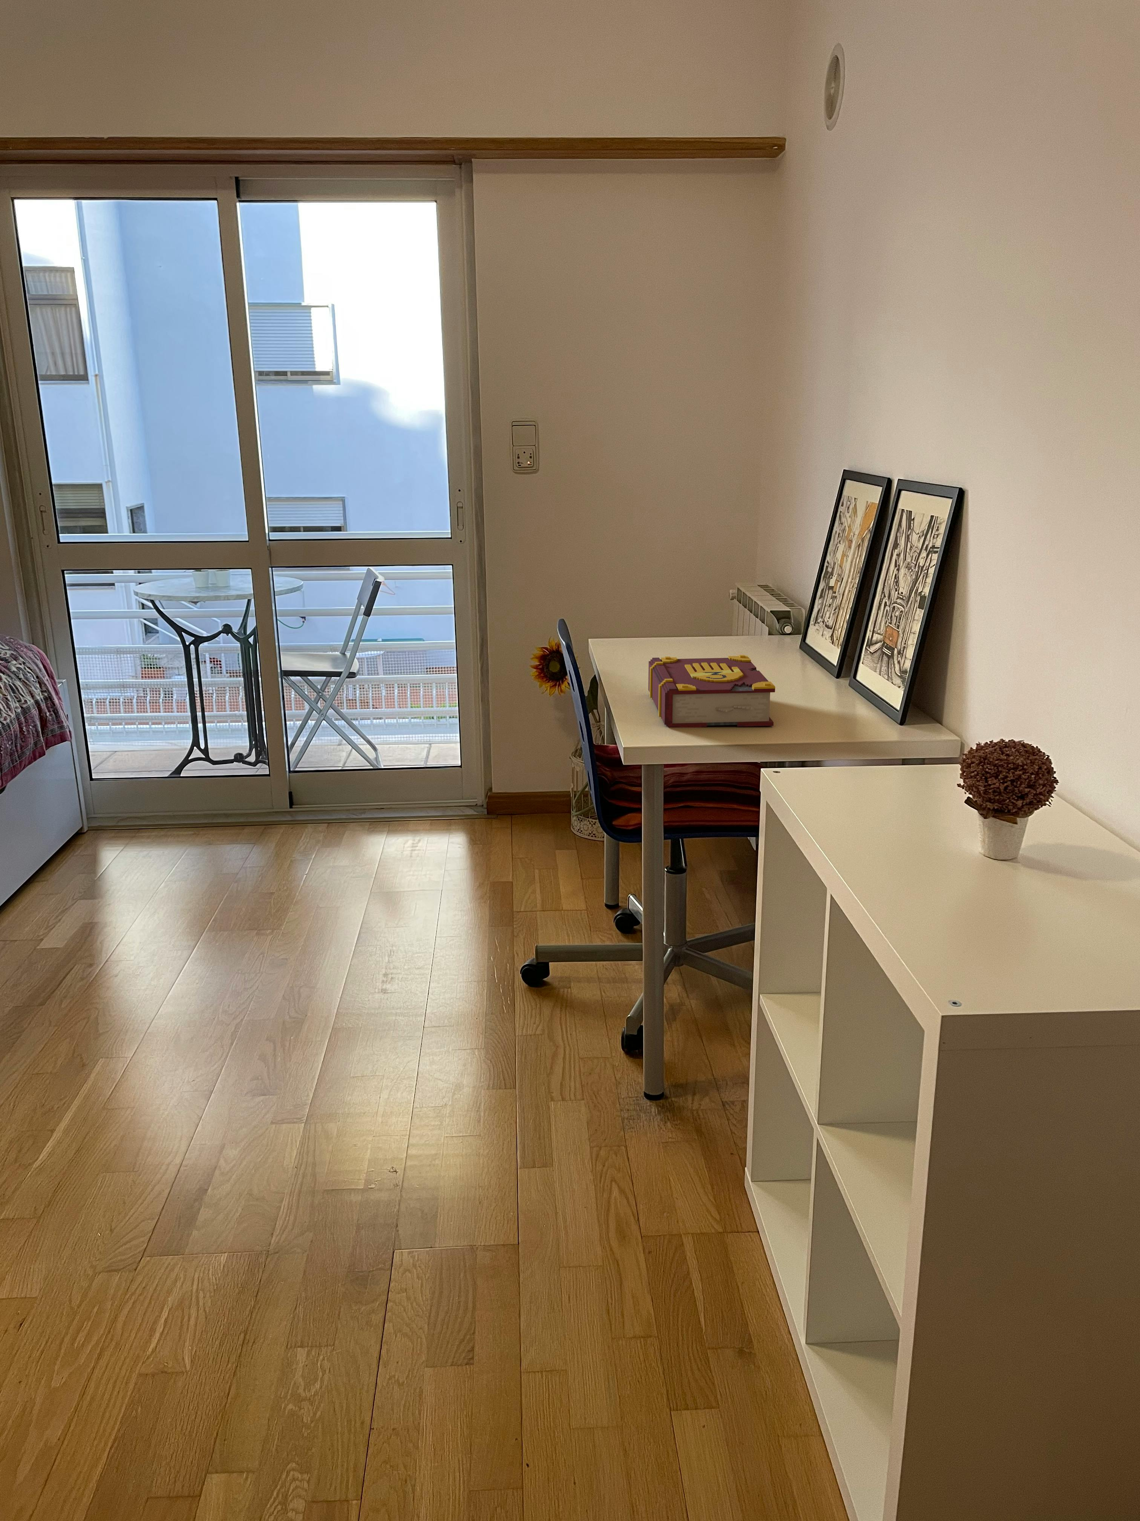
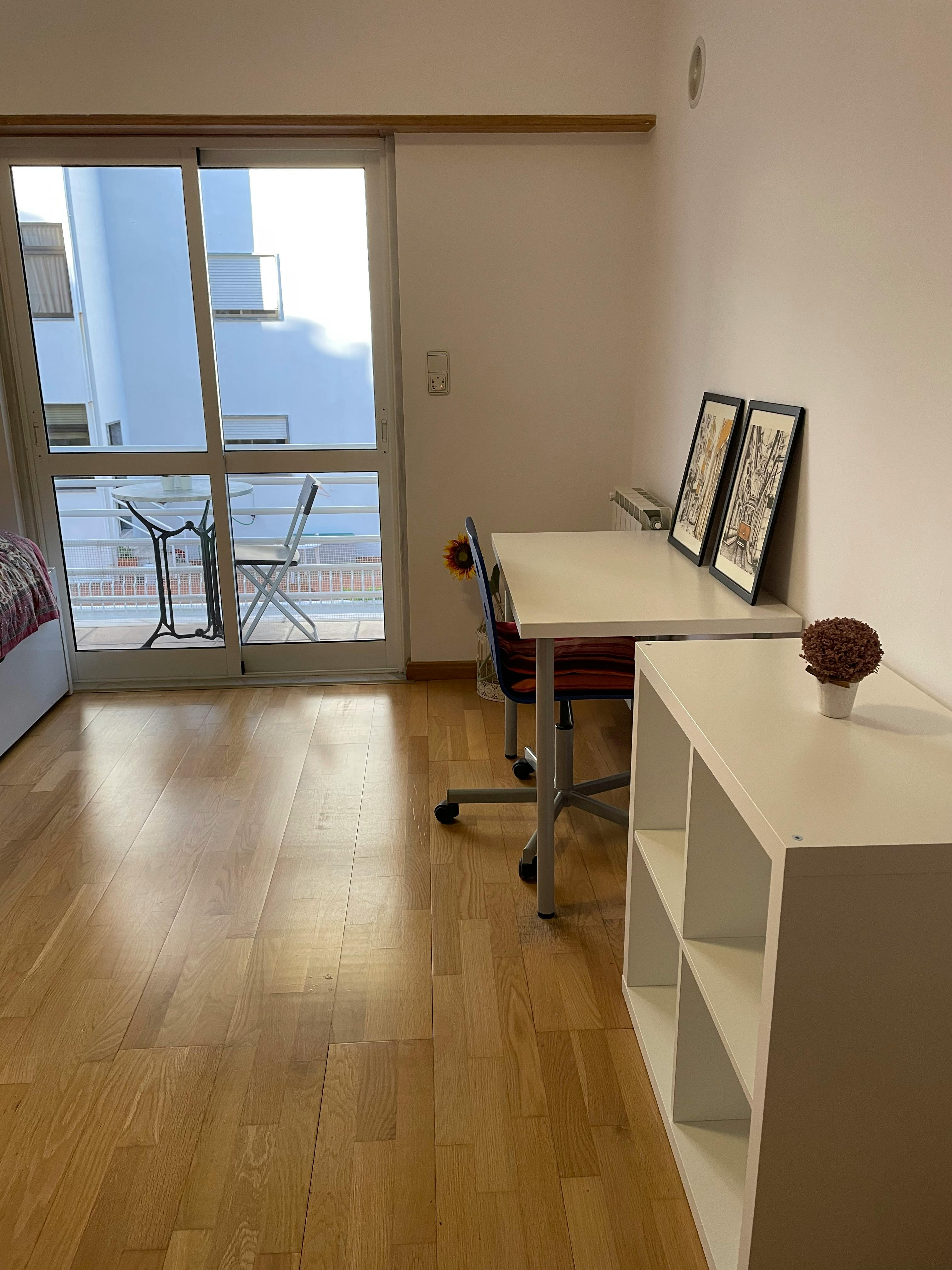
- book (708, 690)
